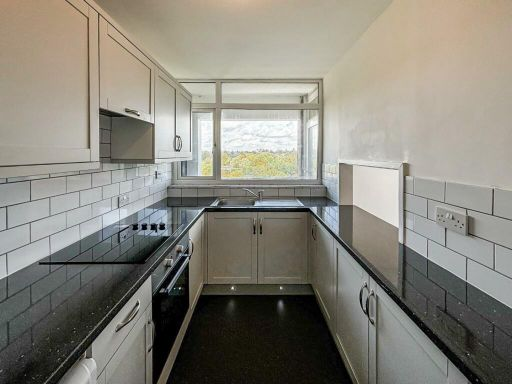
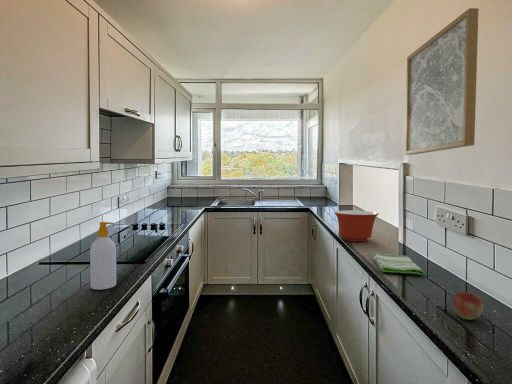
+ mixing bowl (355, 226)
+ soap bottle (104, 254)
+ fruit (467, 304)
+ wall art (435, 94)
+ dish towel (396, 262)
